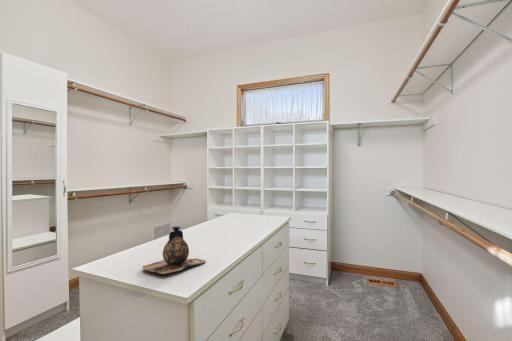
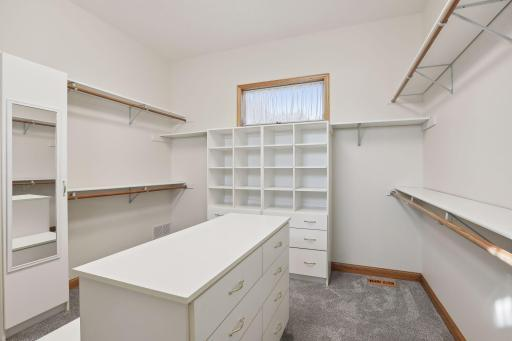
- vase (174, 246)
